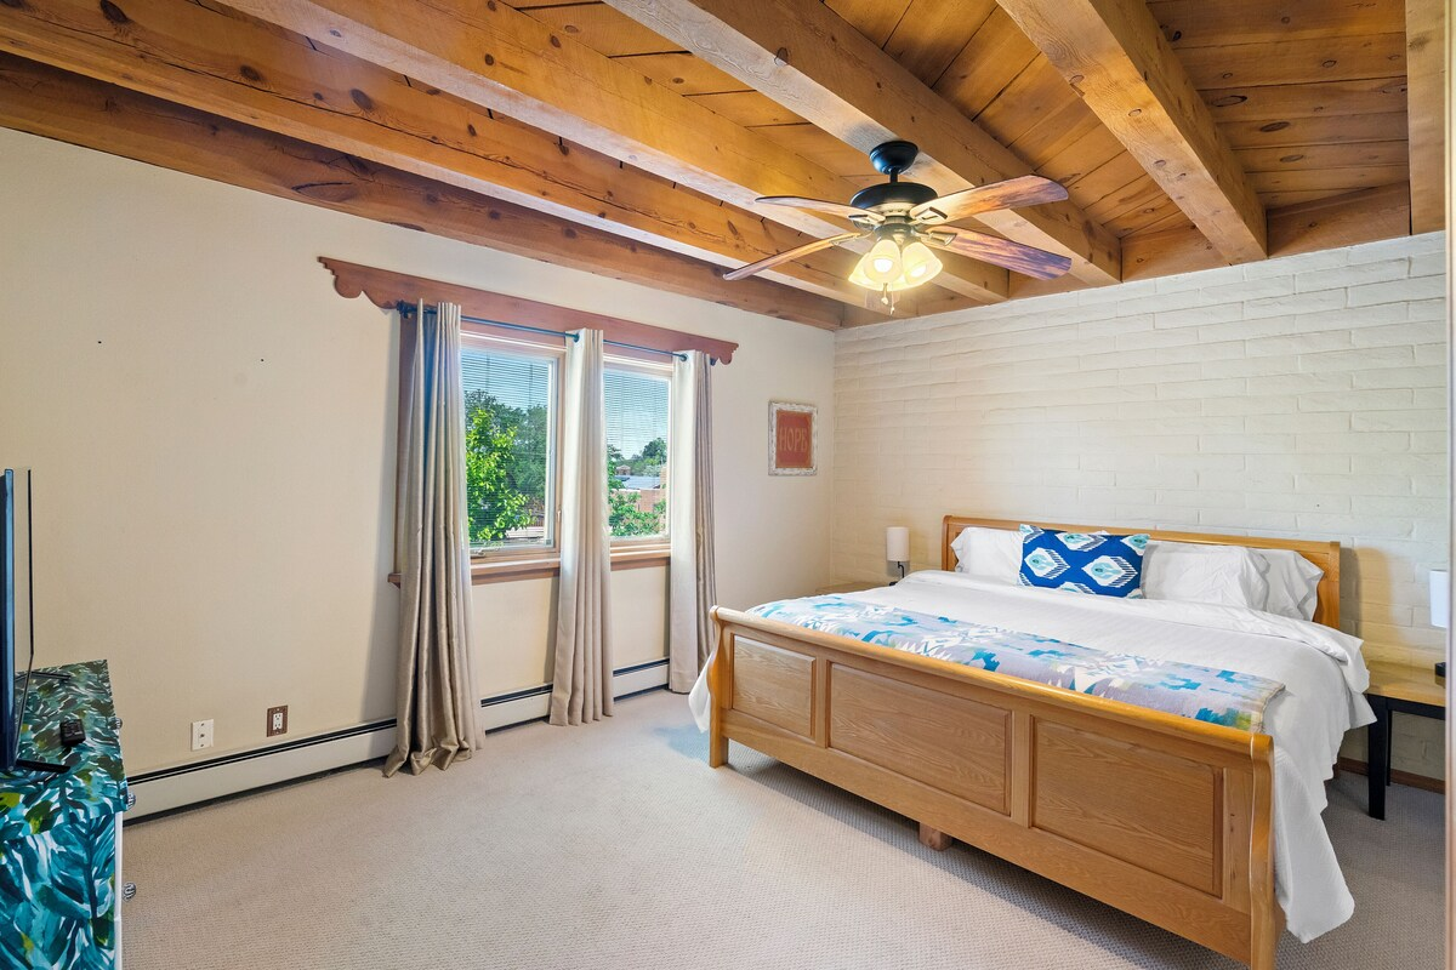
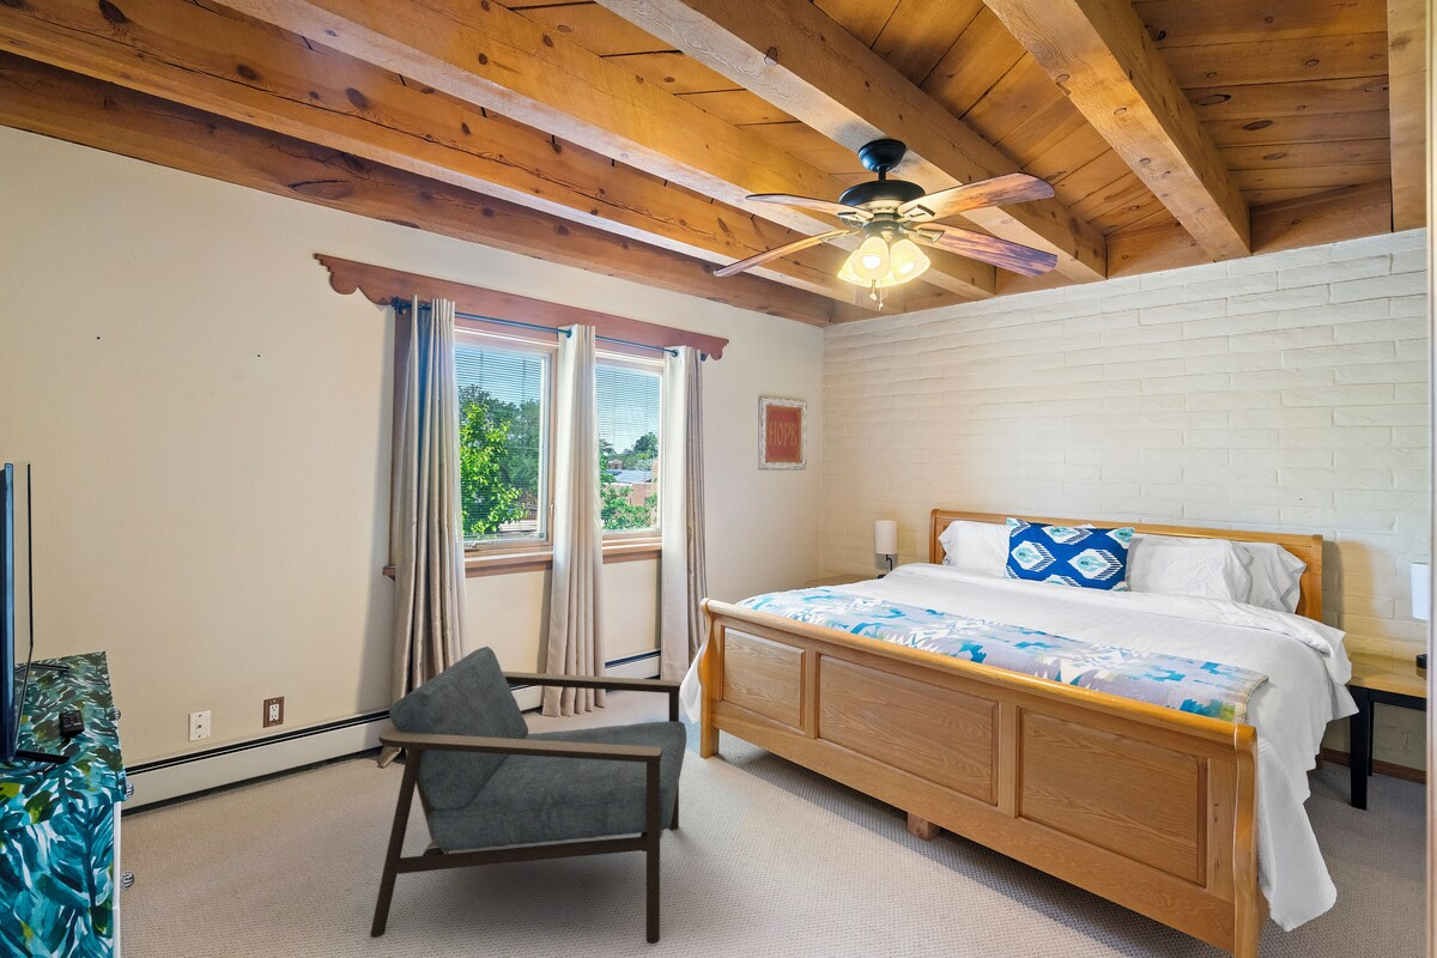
+ armchair (550, 769)
